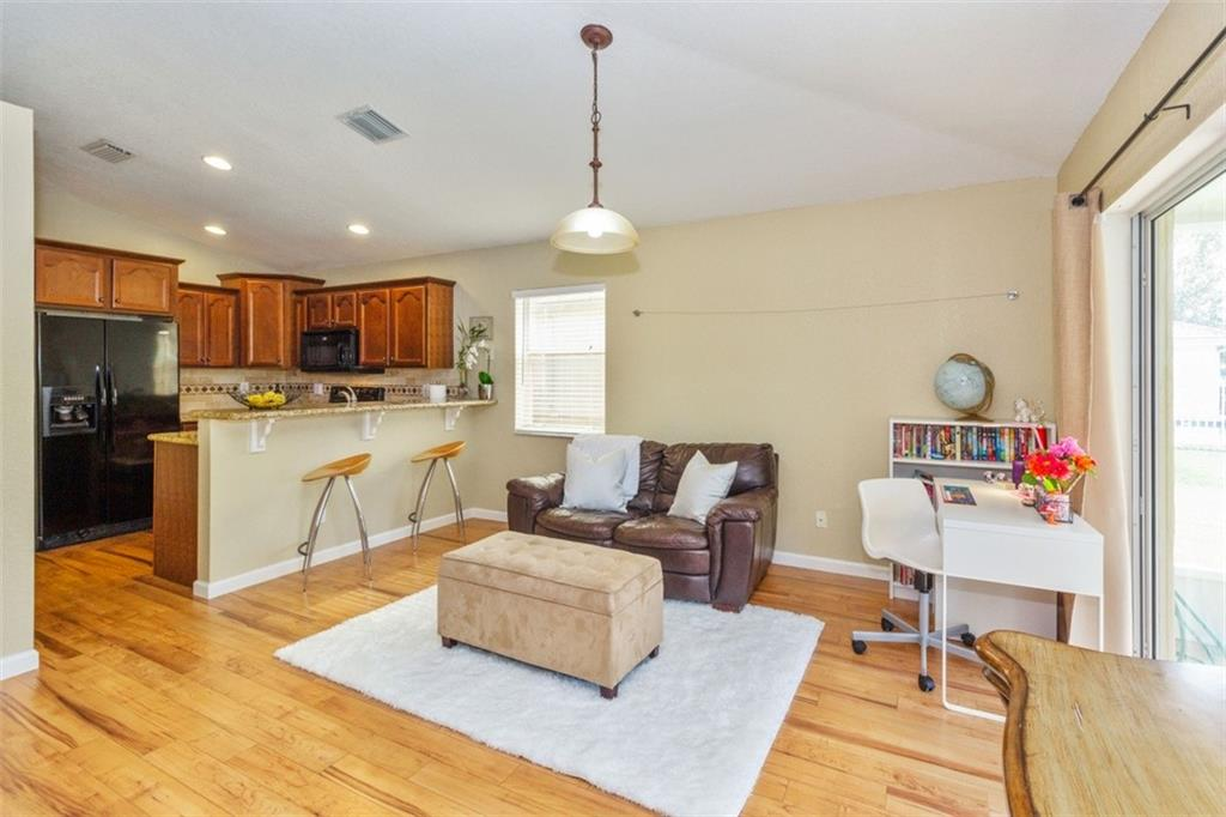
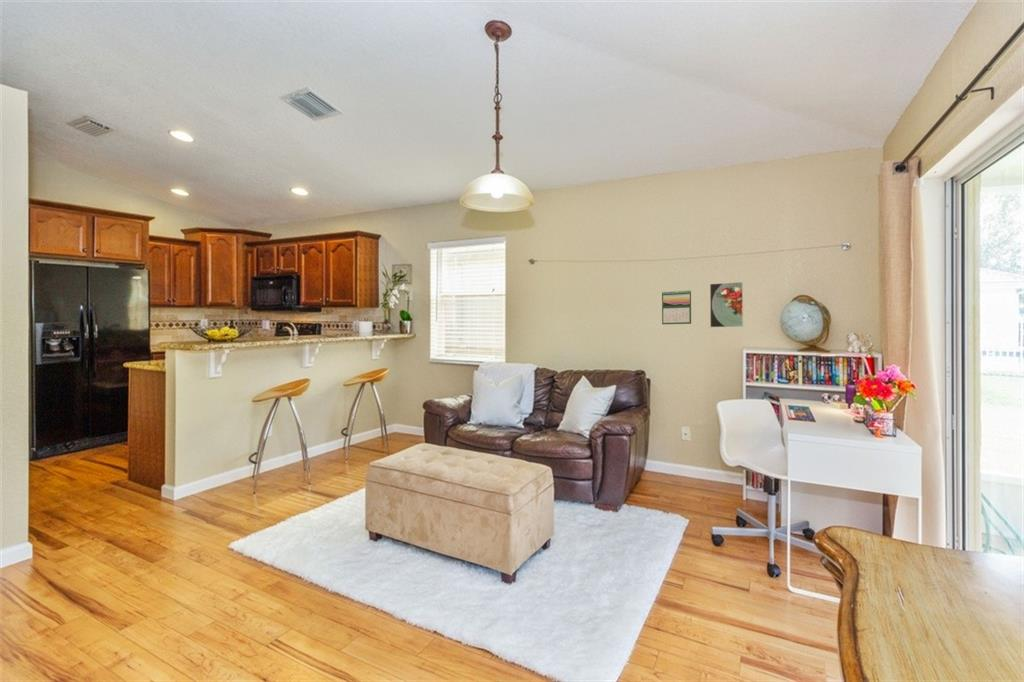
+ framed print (726, 305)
+ calendar (676, 307)
